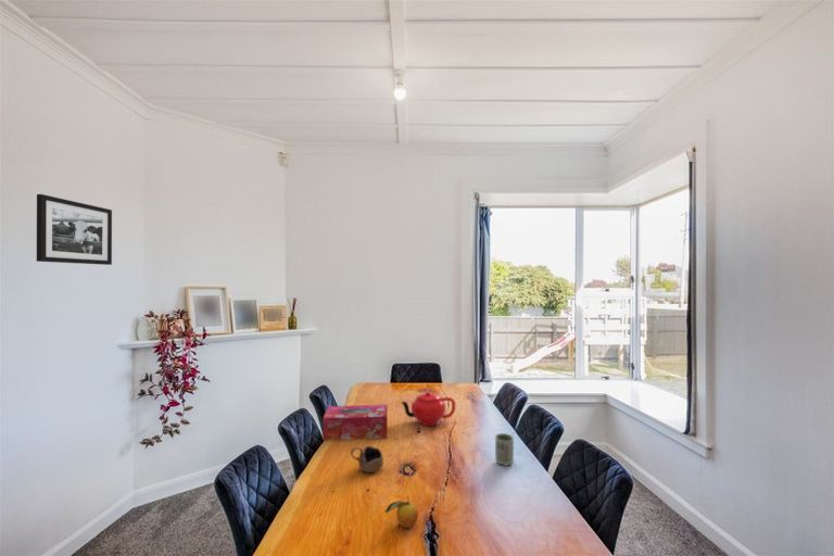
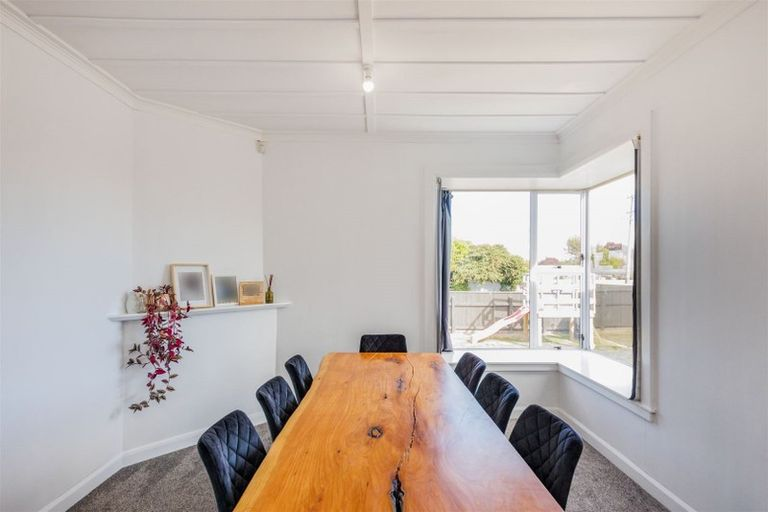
- tissue box (356, 421)
- cup (367, 456)
- fruit (401, 509)
- cup (504, 448)
- teapot (428, 406)
- picture frame (77, 232)
